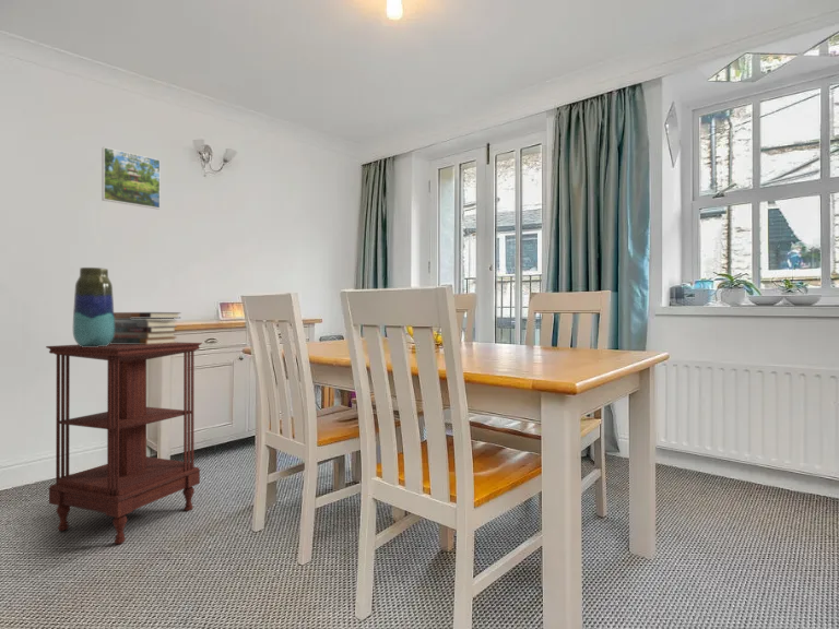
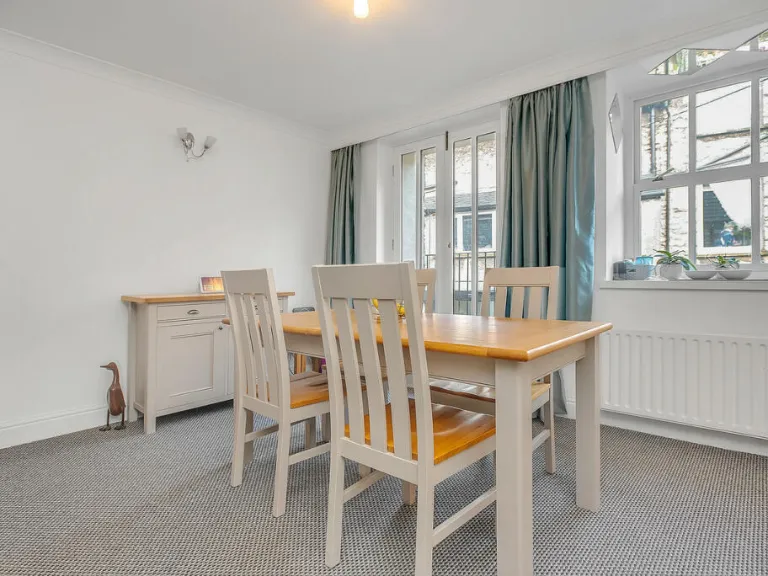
- vase (94, 307)
- side table (128, 431)
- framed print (132, 179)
- book stack (141, 327)
